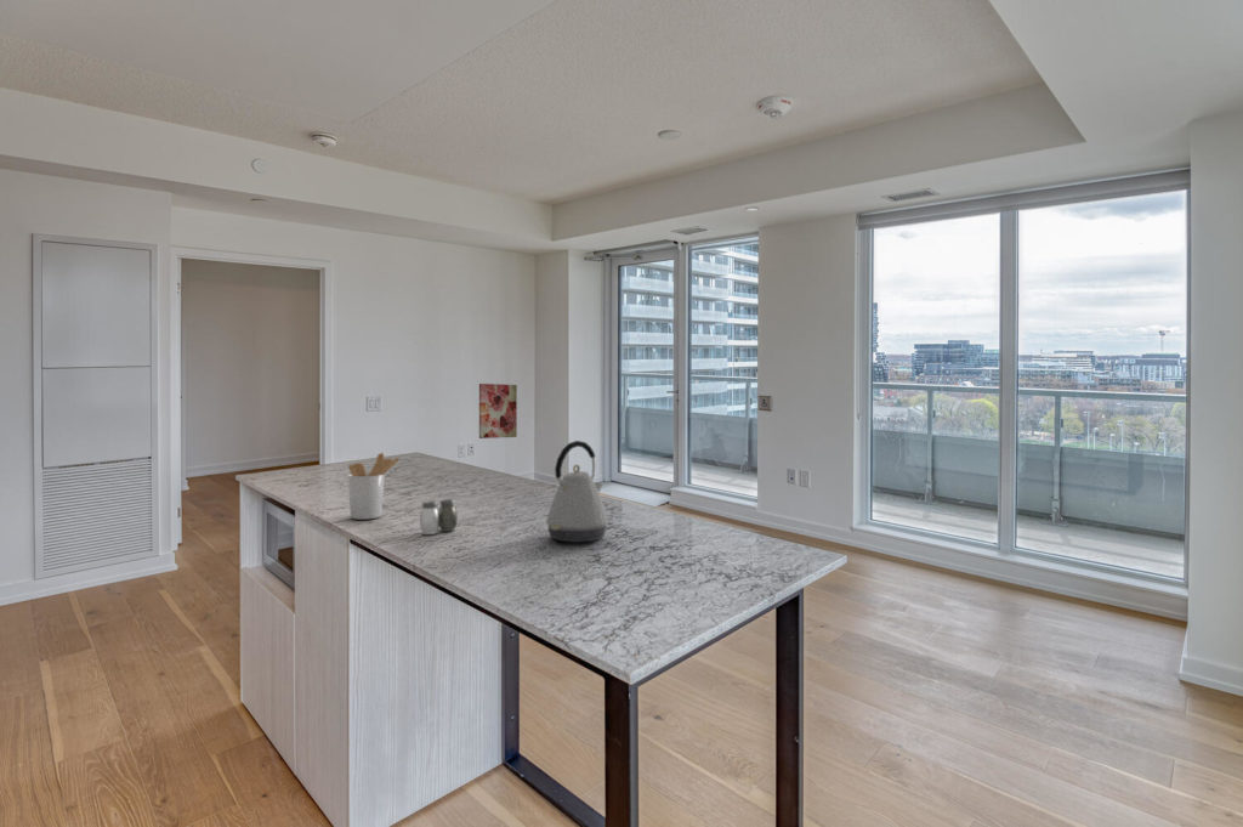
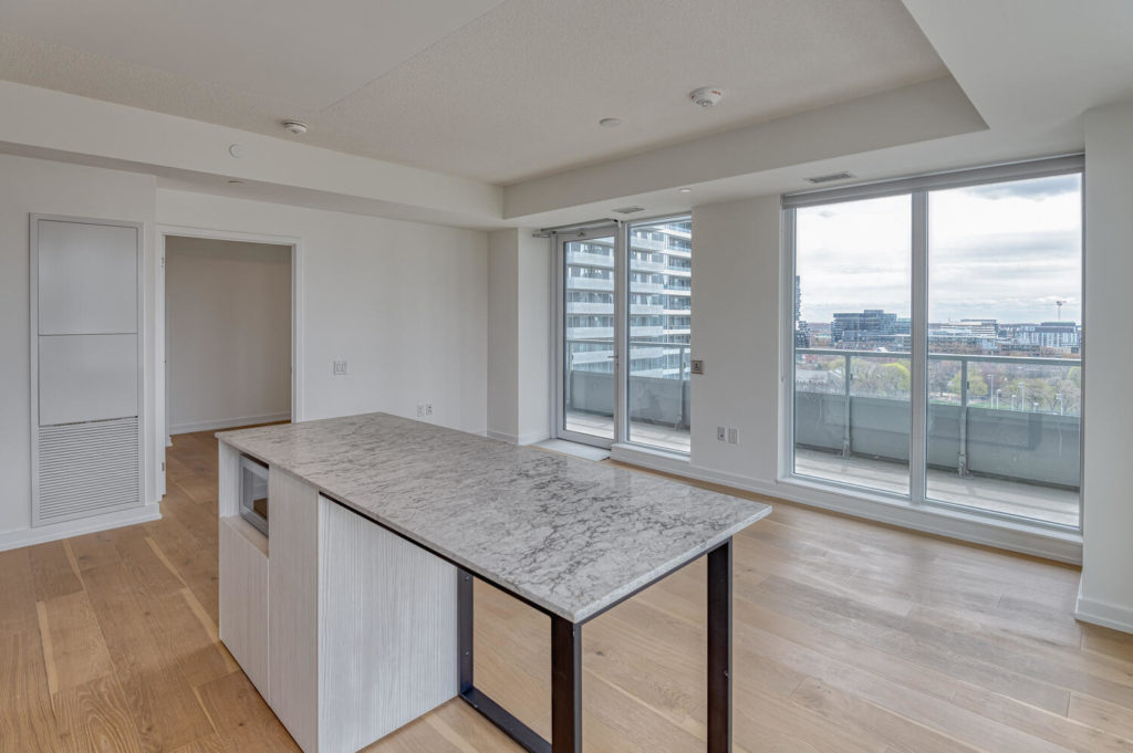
- kettle (578, 488)
- utensil holder (373, 486)
- salt and pepper shaker (438, 515)
- wall art (498, 410)
